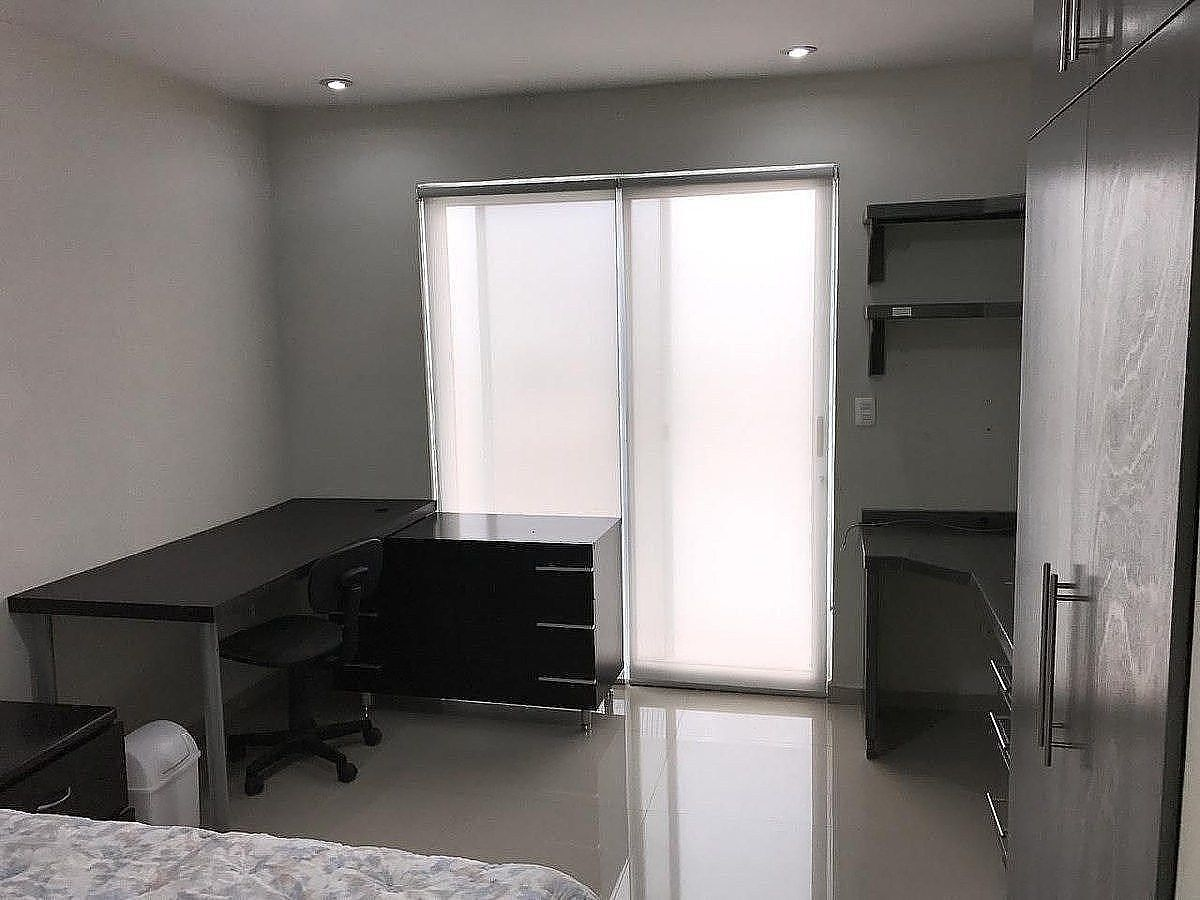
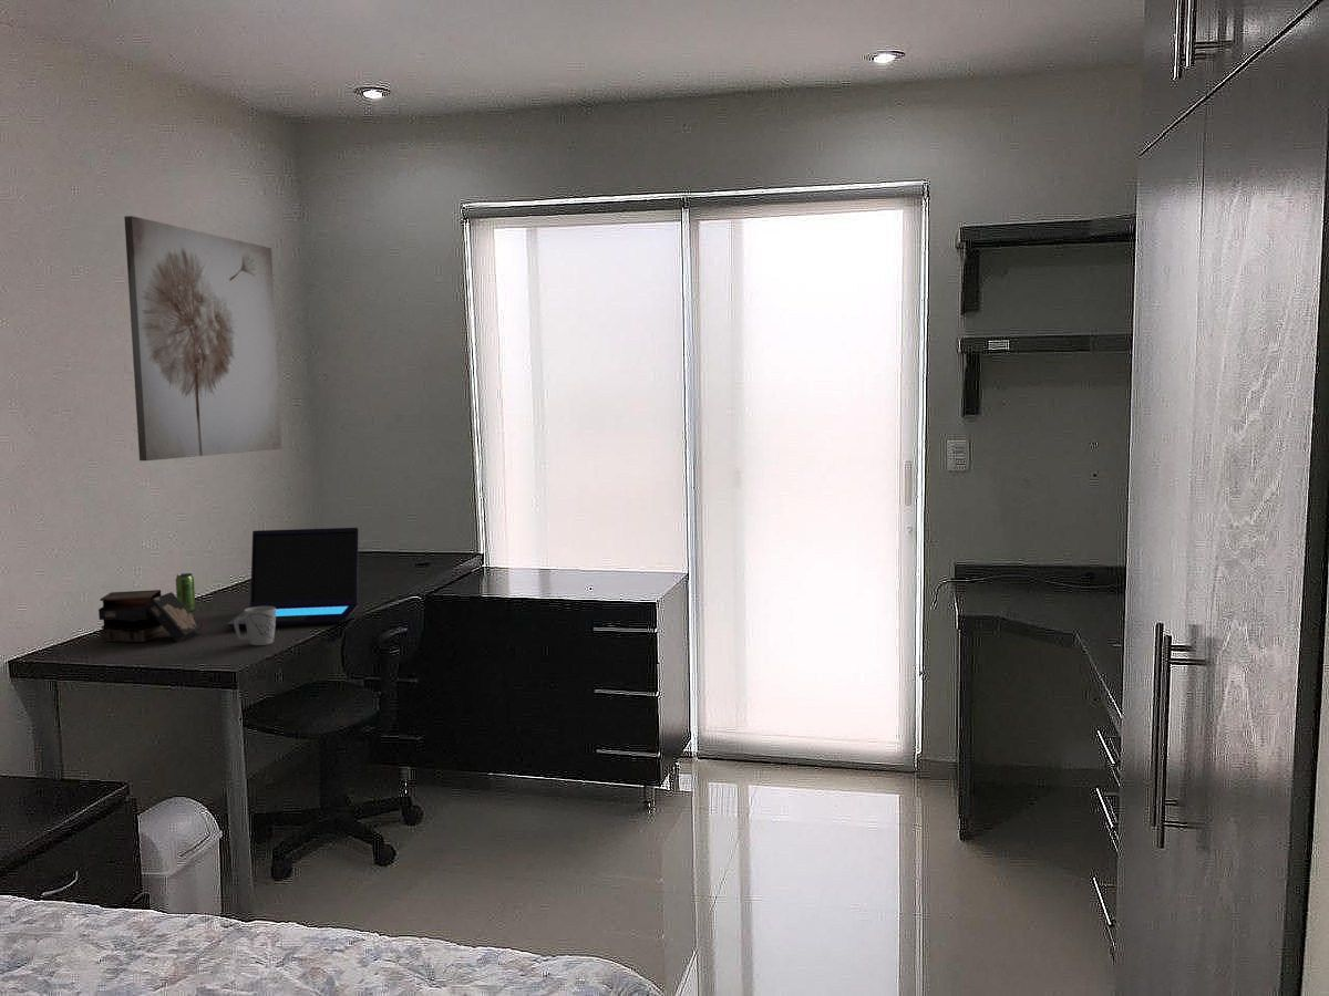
+ wall art (210, 344)
+ book (150, 615)
+ laptop (296, 574)
+ mug (255, 626)
+ beverage can (185, 592)
